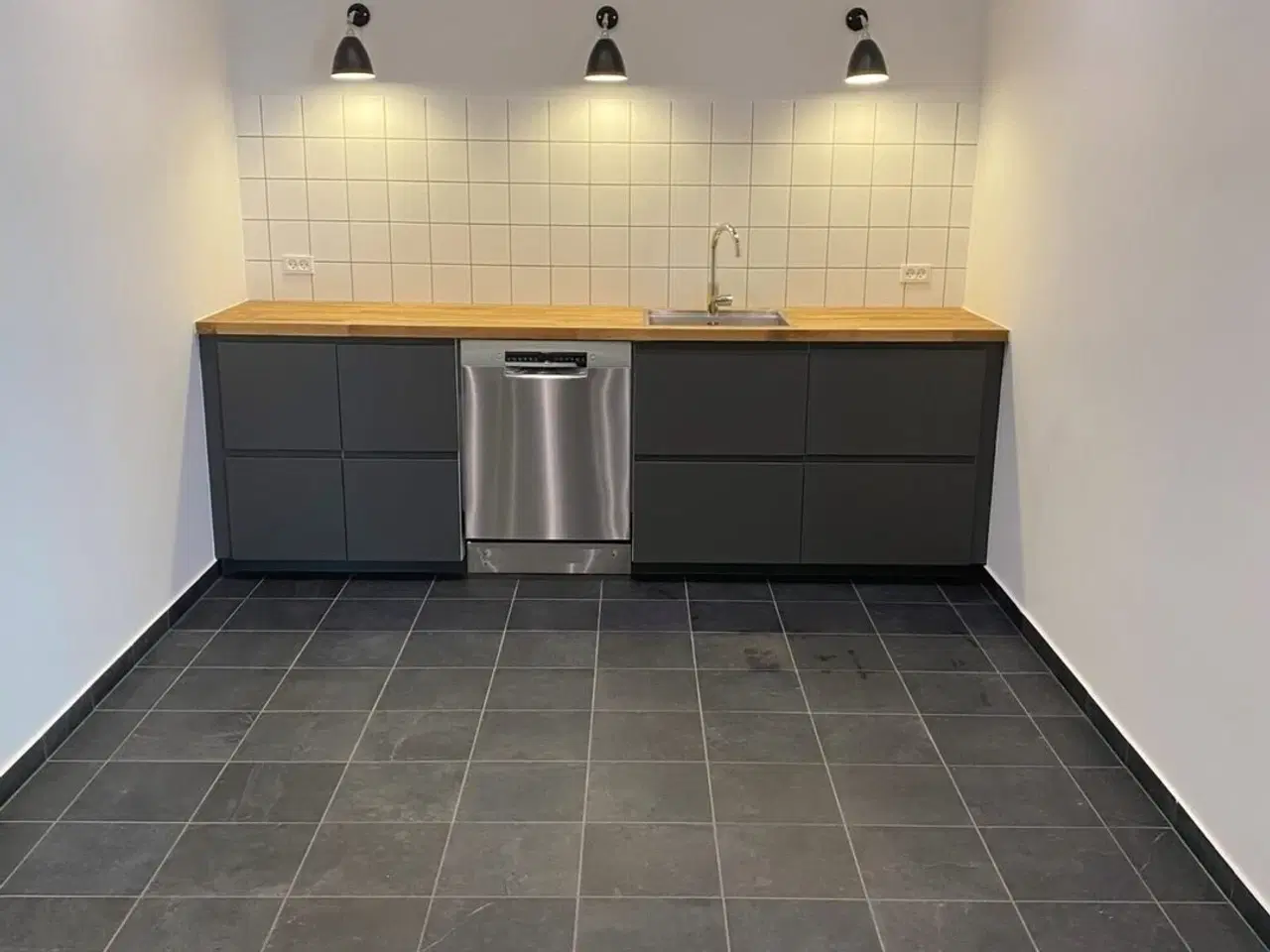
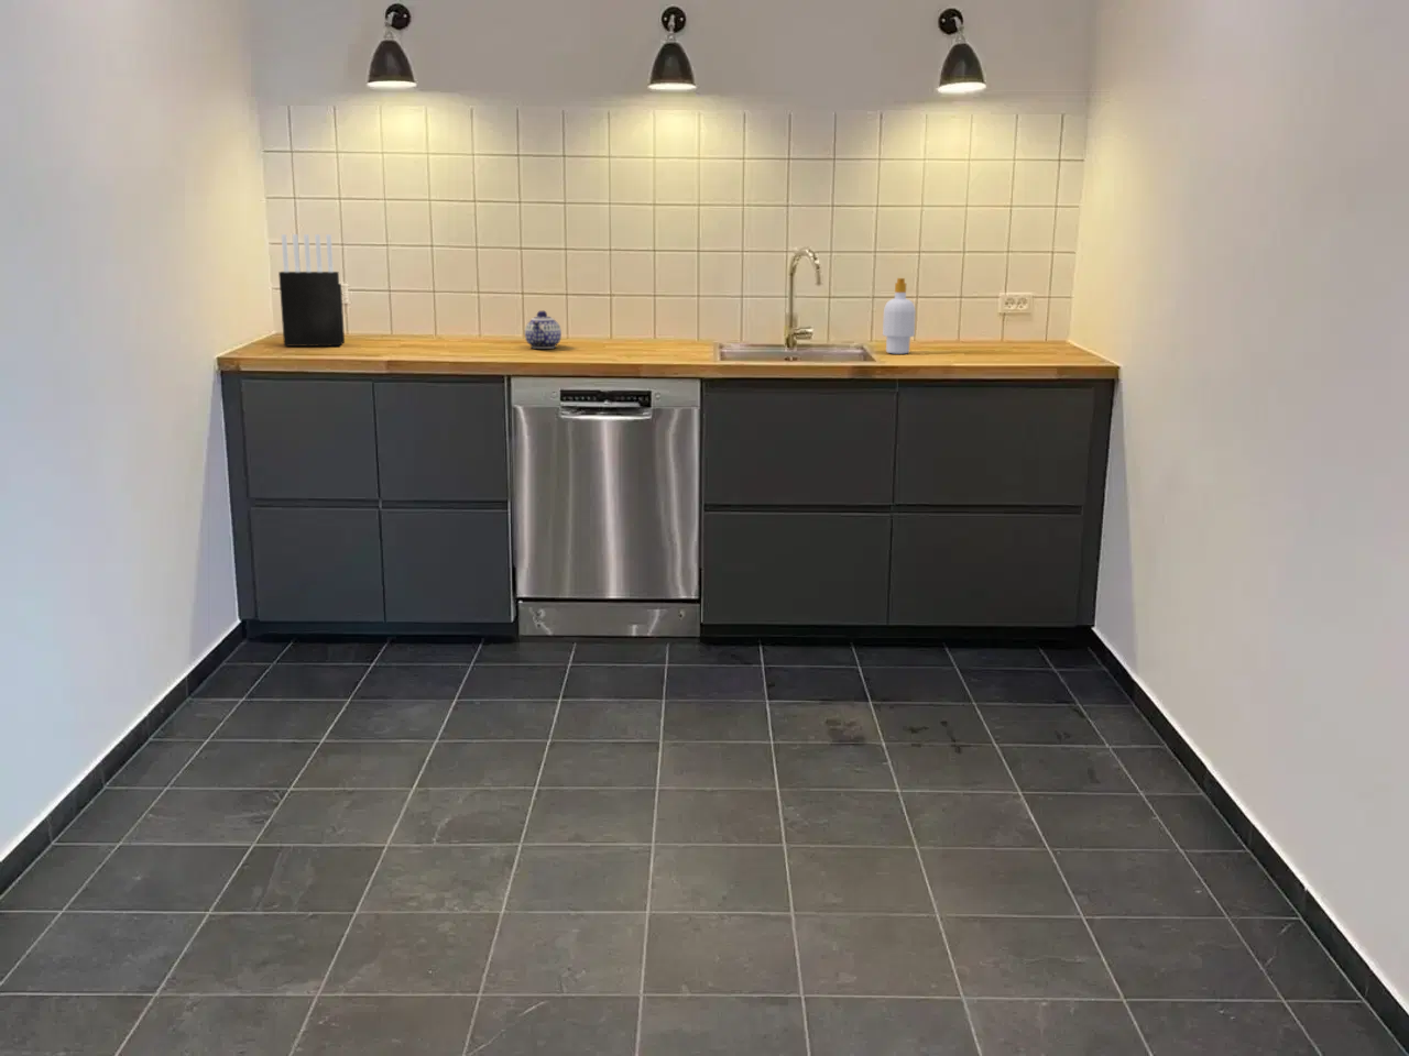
+ knife block (312, 290)
+ soap bottle (900, 316)
+ teapot (543, 329)
